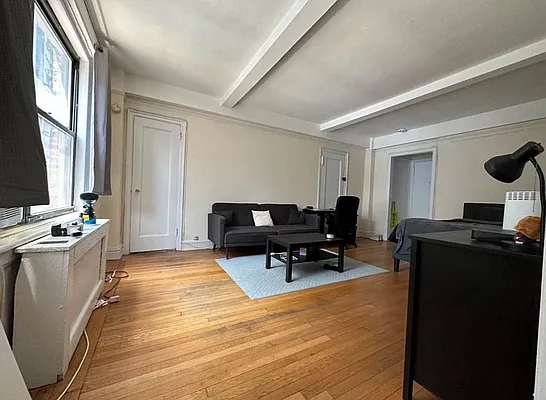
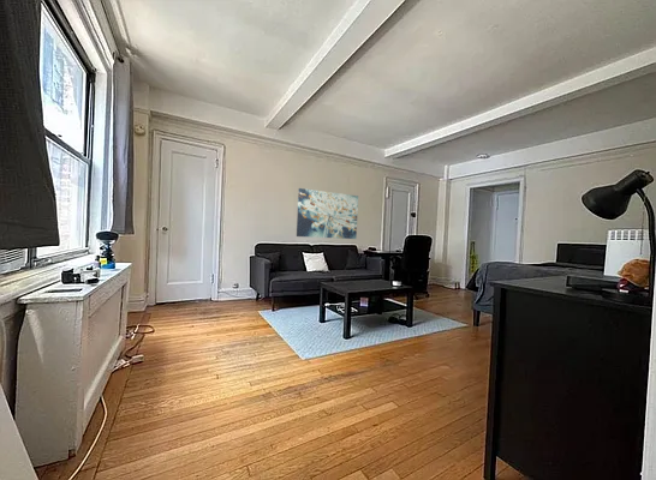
+ wall art (328, 215)
